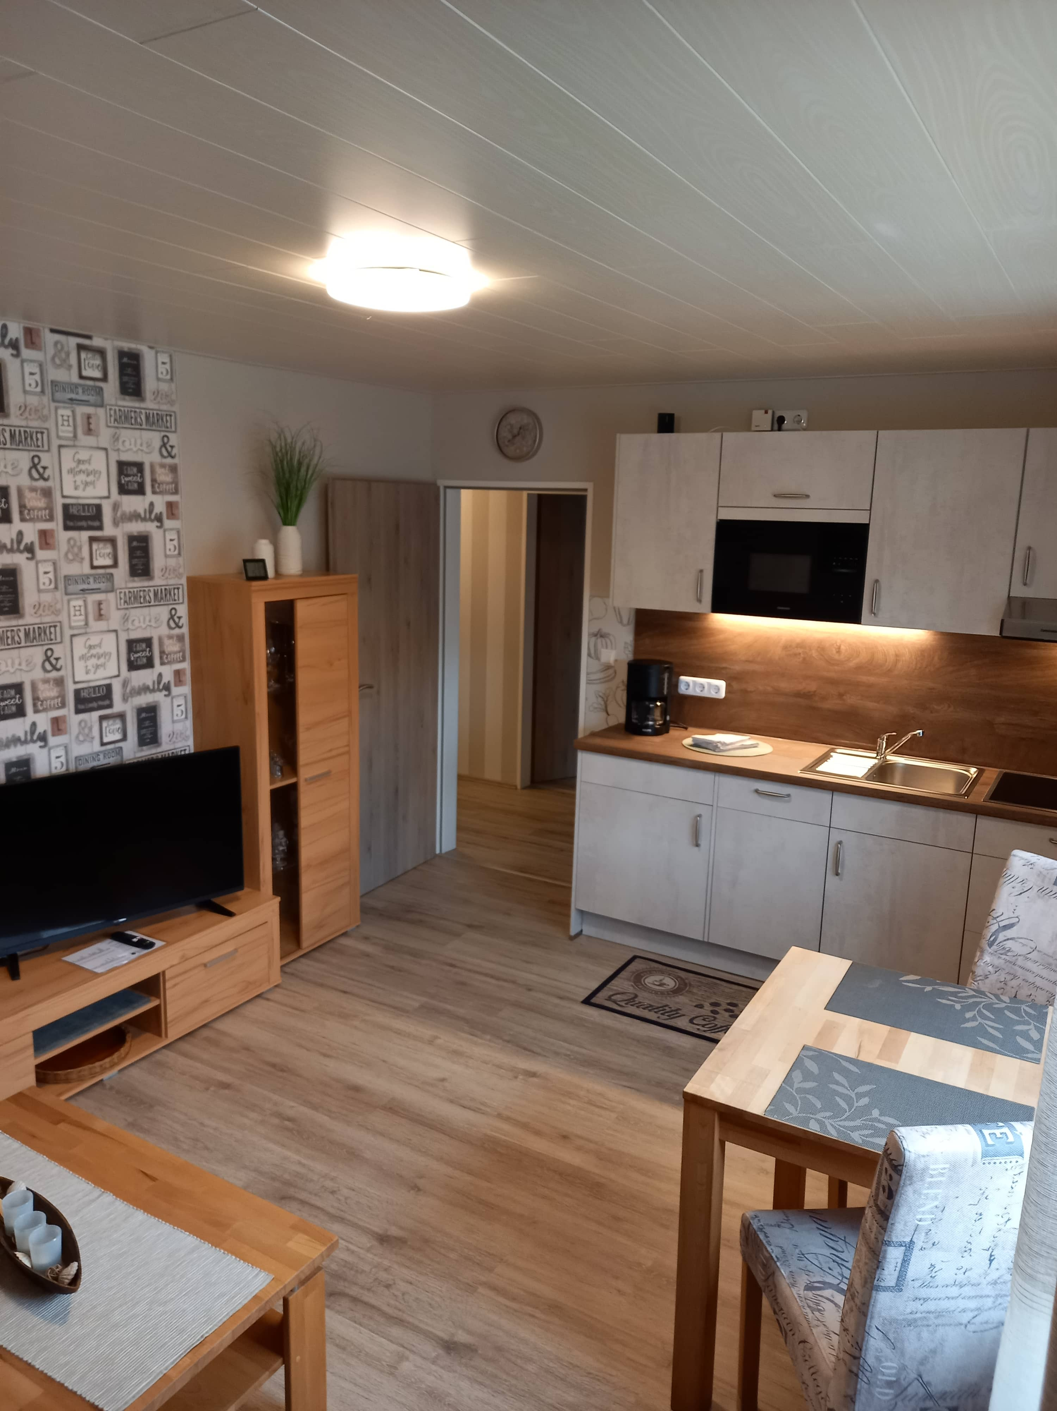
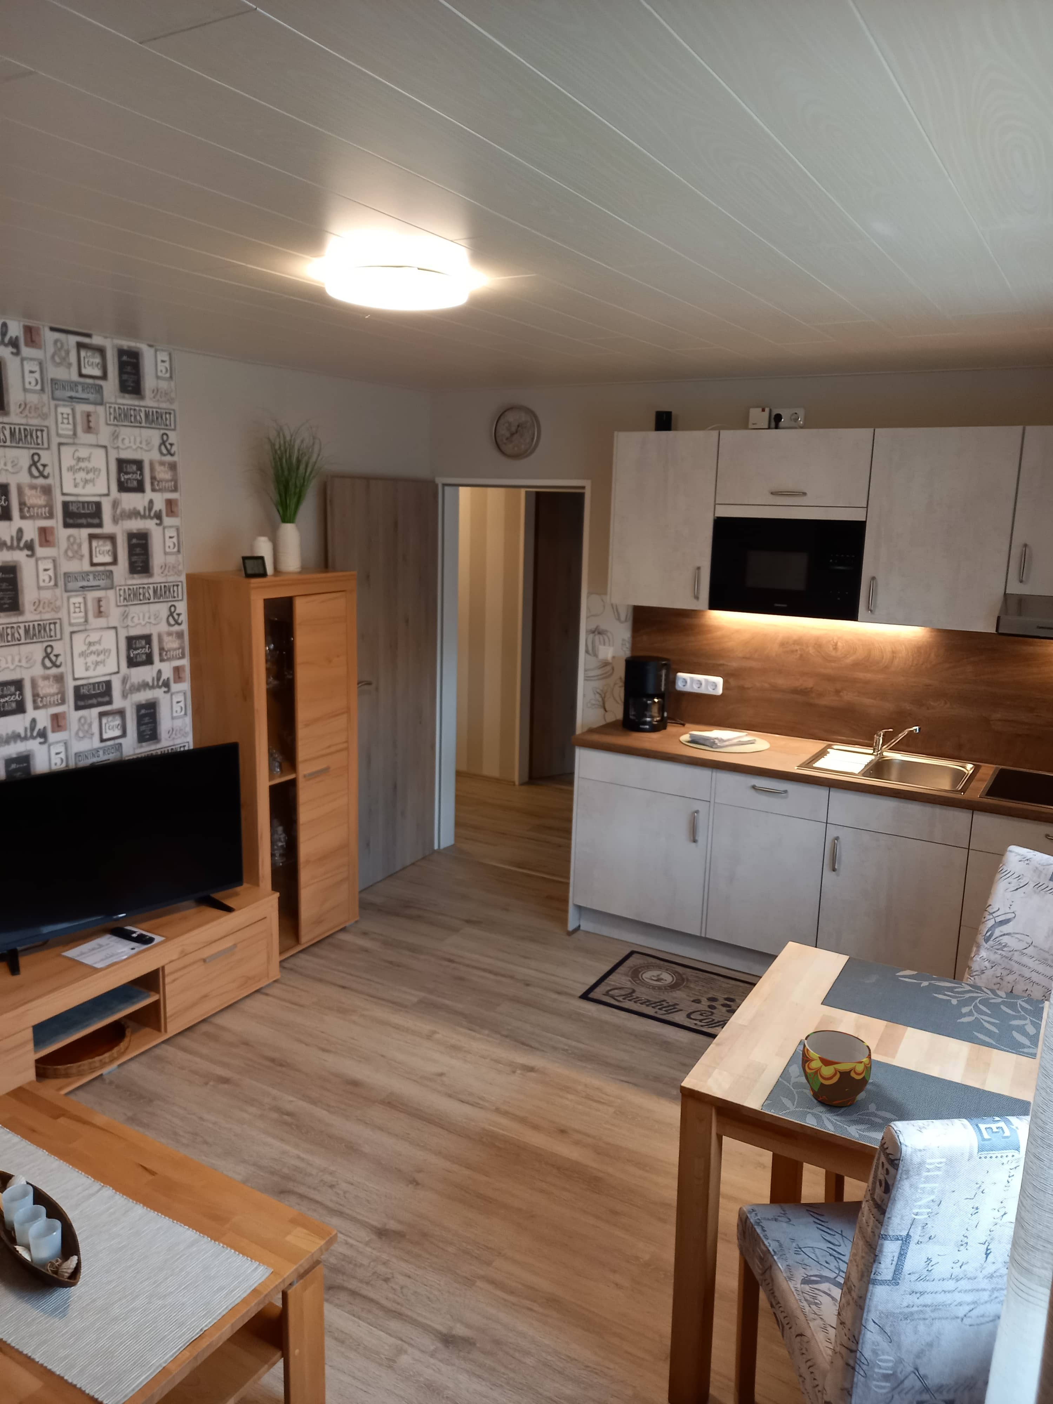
+ cup (835, 1068)
